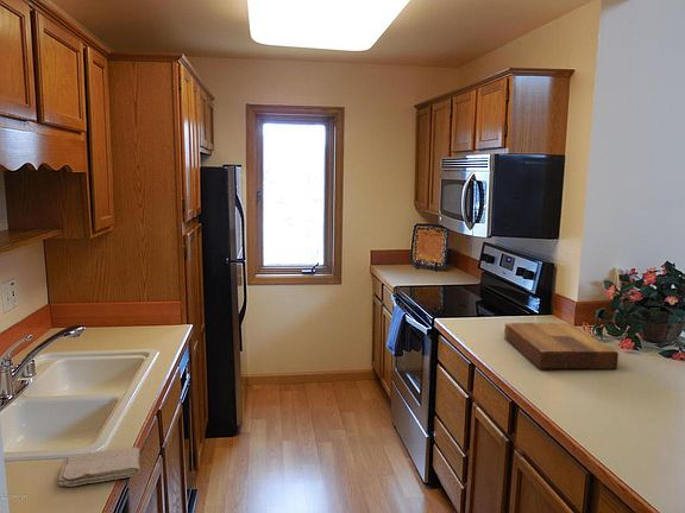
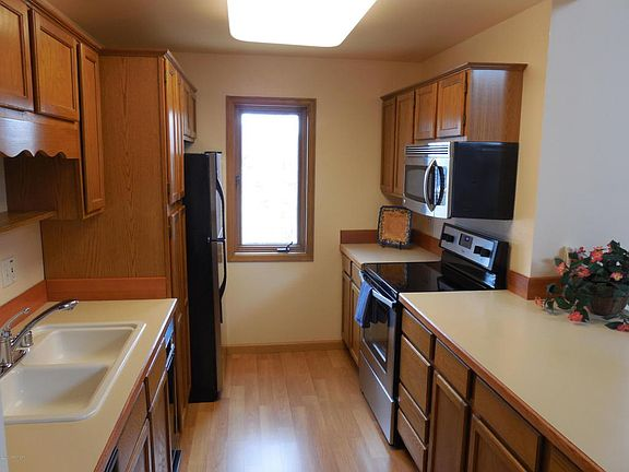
- cutting board (557, 343)
- washcloth (101, 464)
